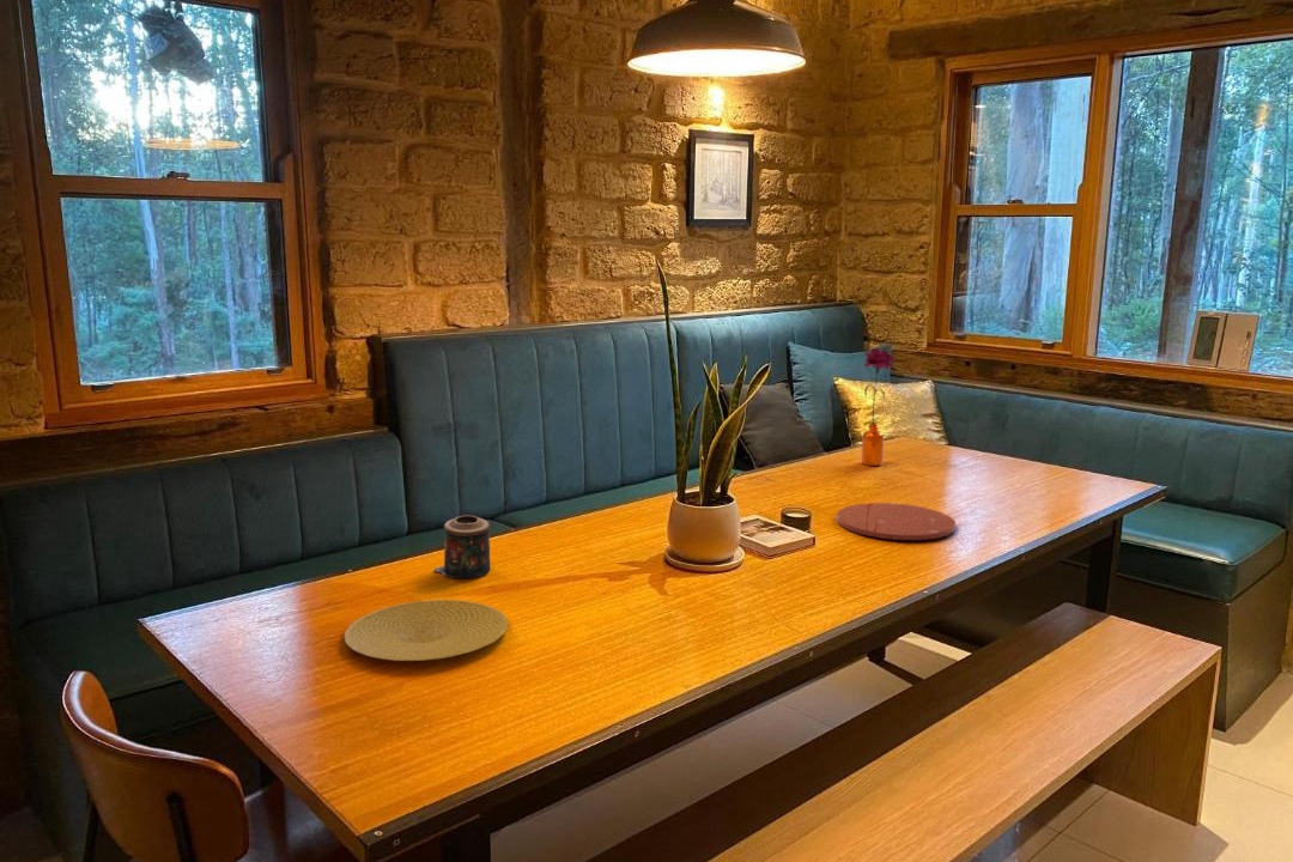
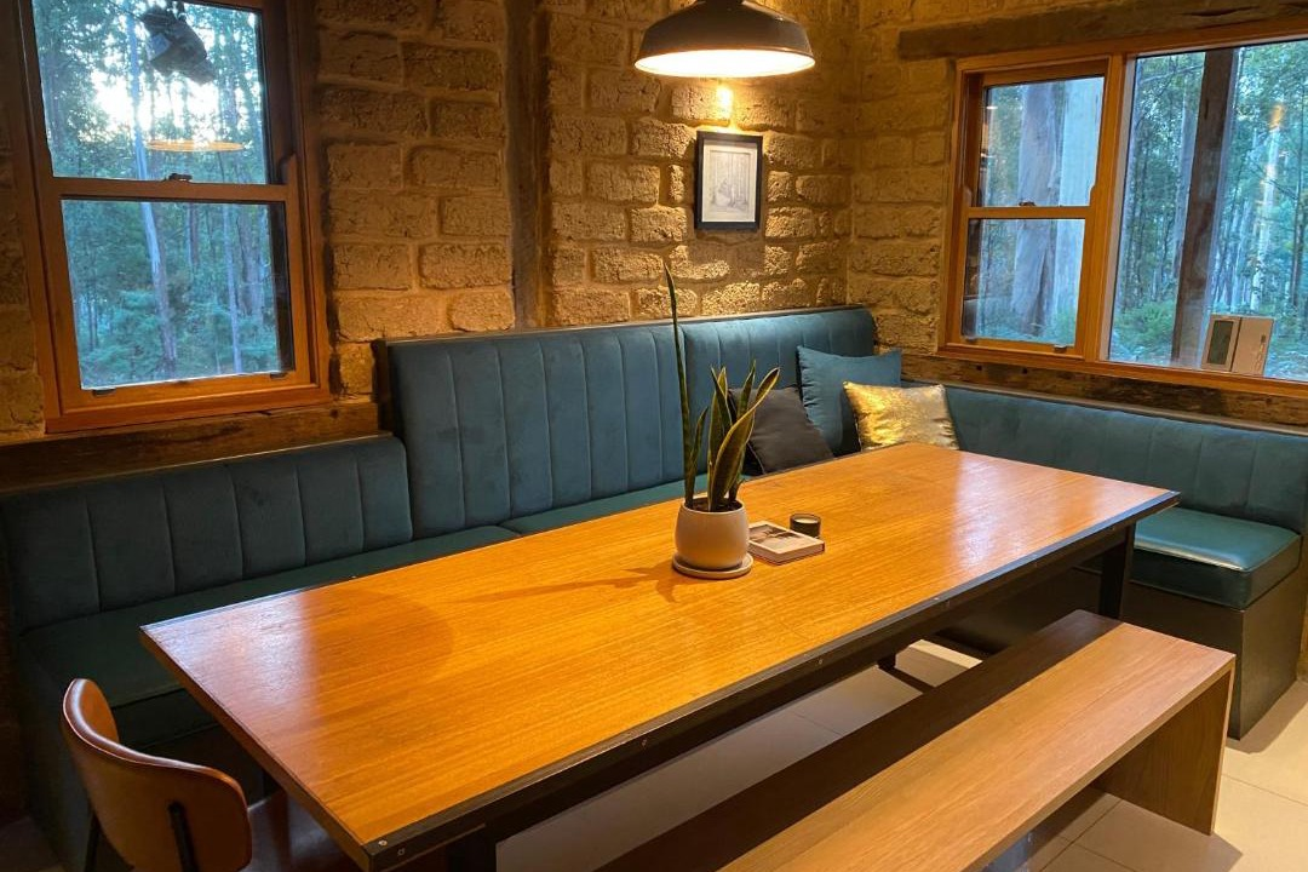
- candle (460, 544)
- plate (894, 520)
- plate (427, 630)
- flower (873, 406)
